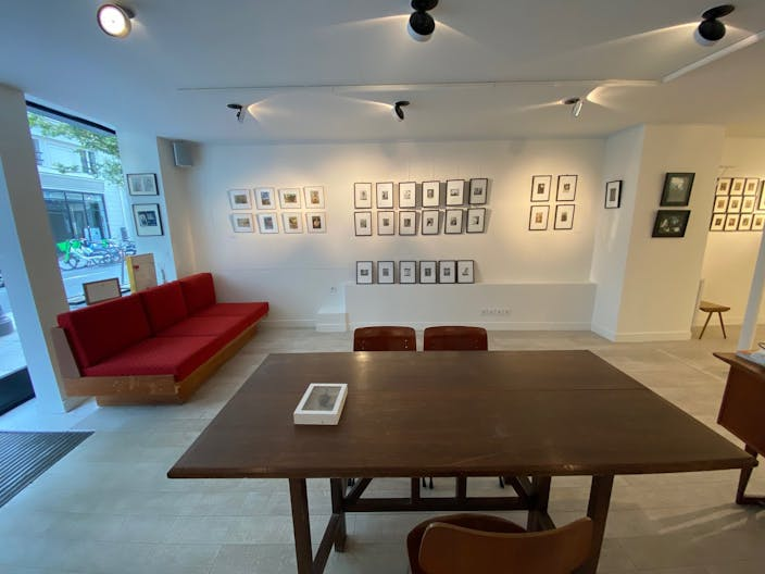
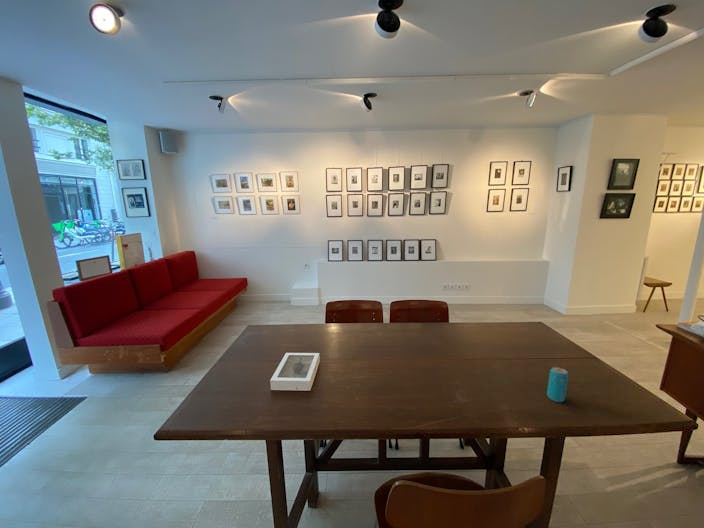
+ beverage can (557, 384)
